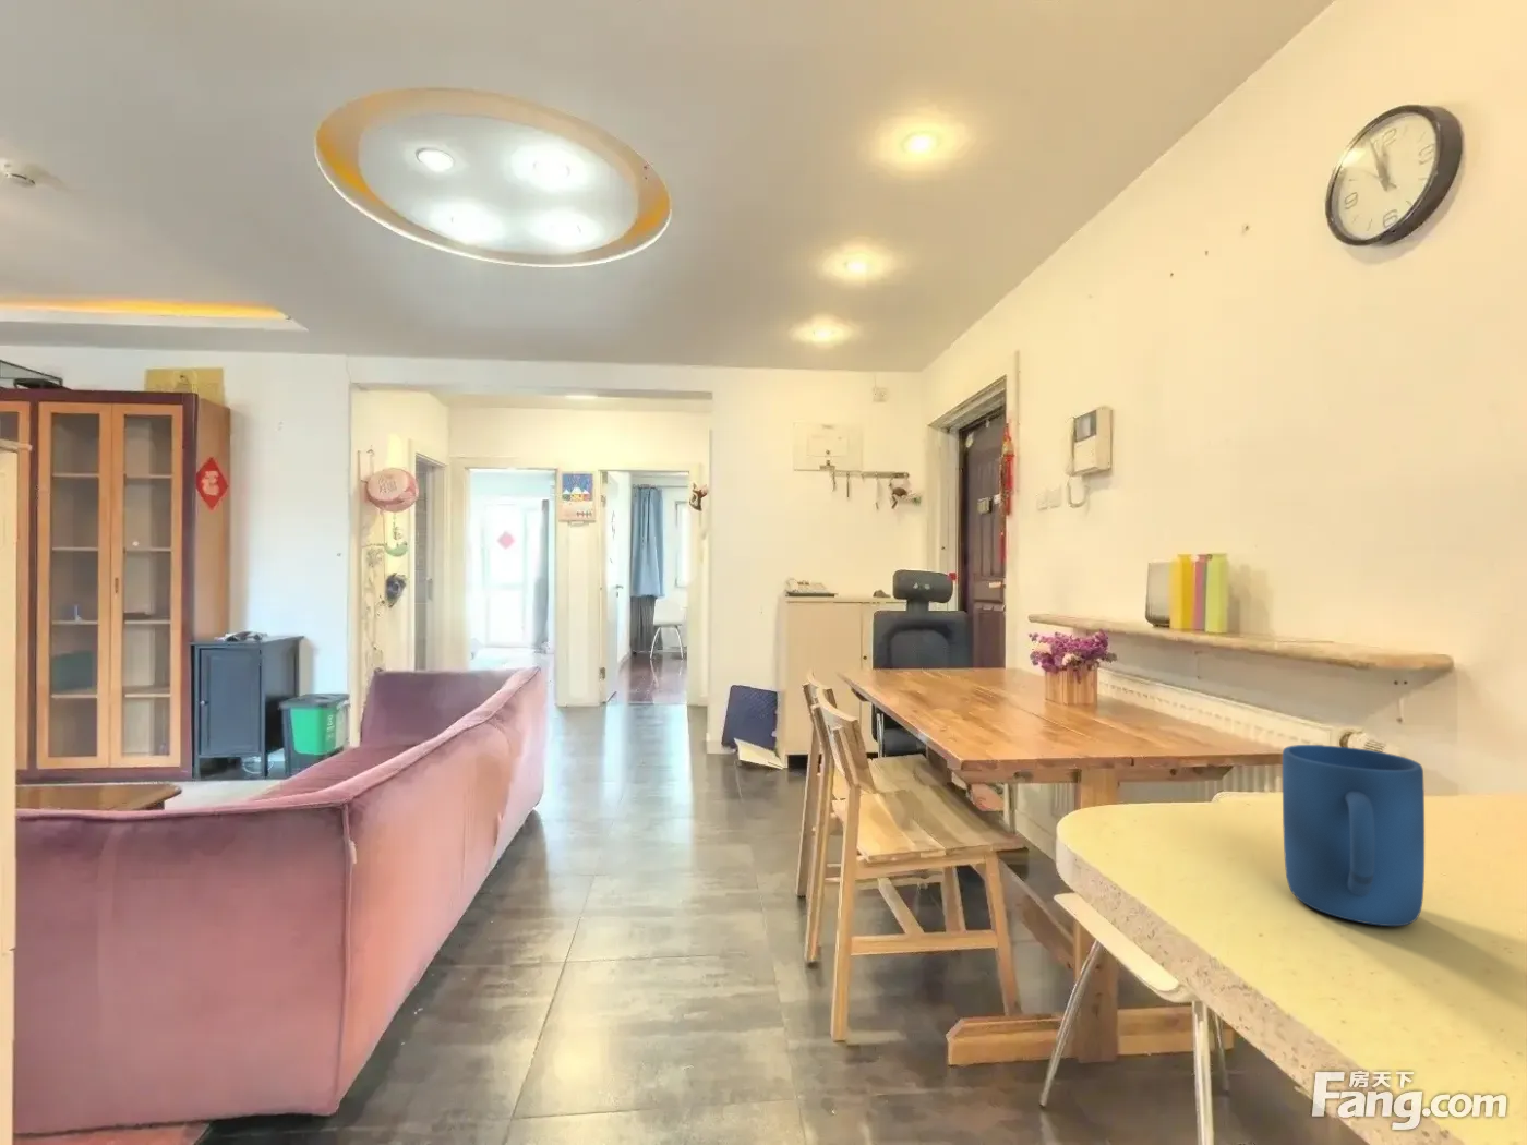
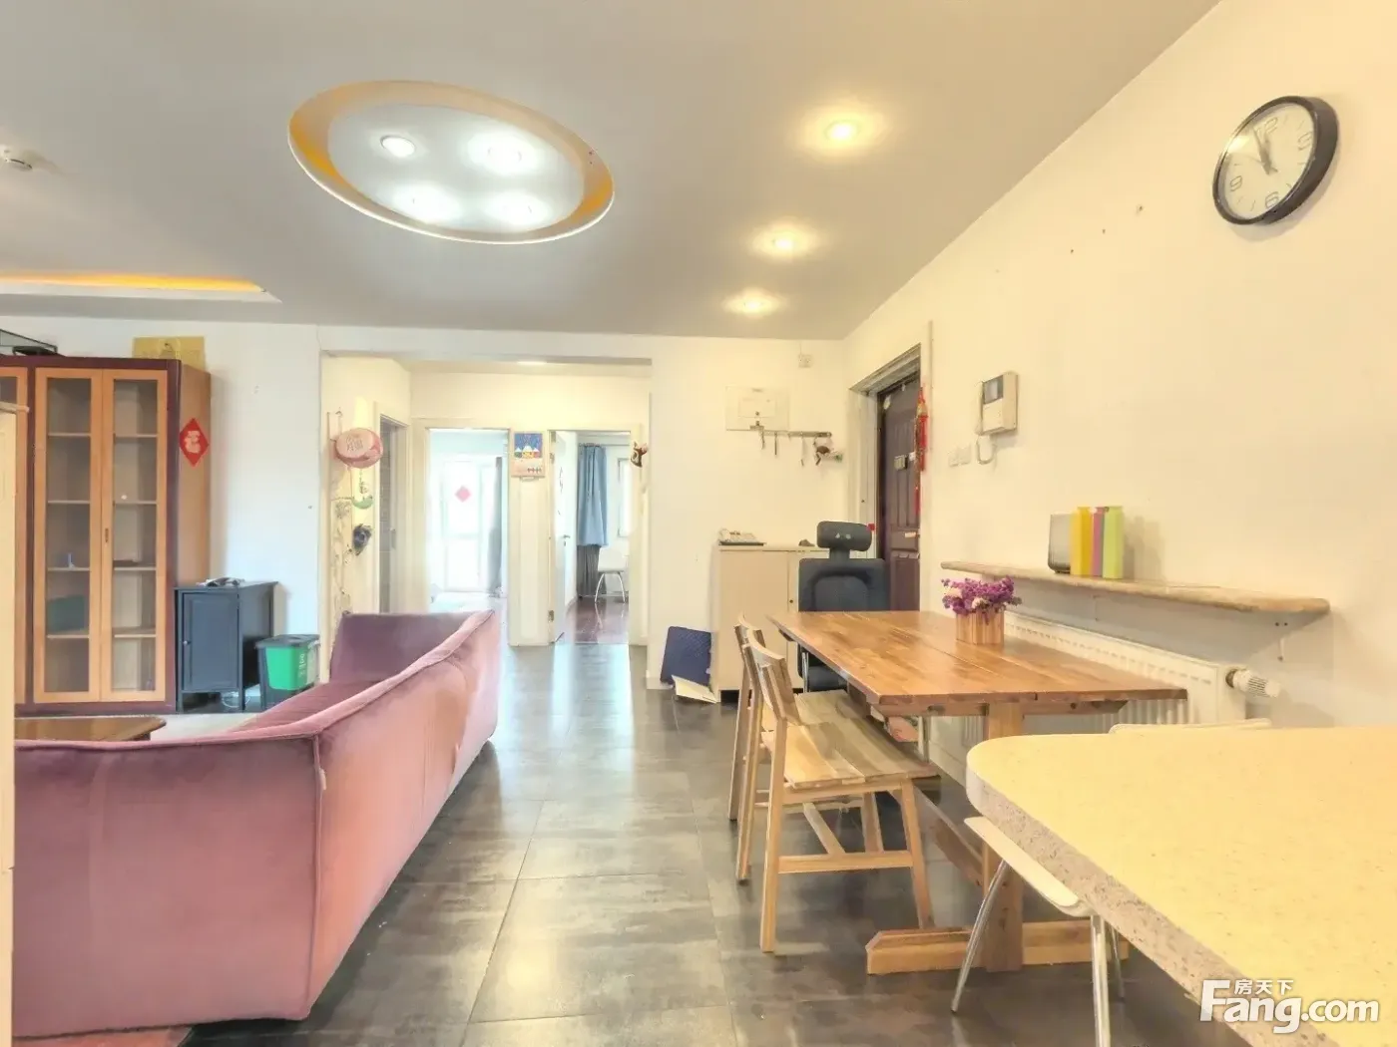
- mug (1353, 837)
